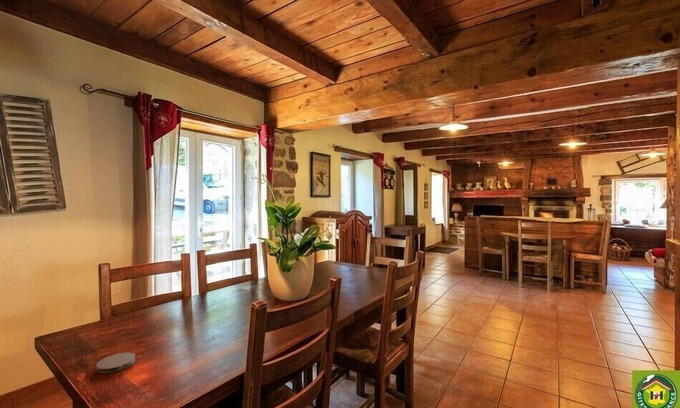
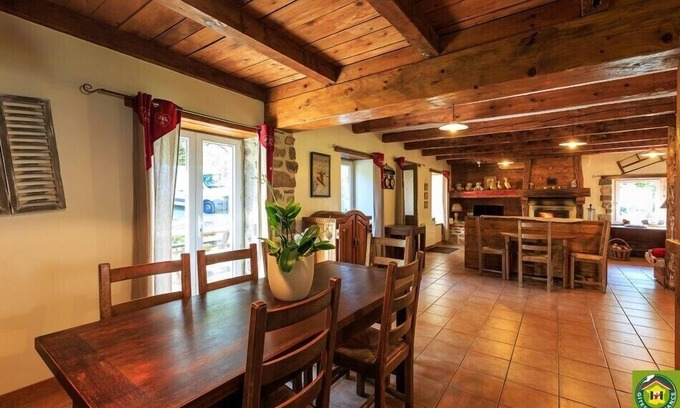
- coaster (116, 362)
